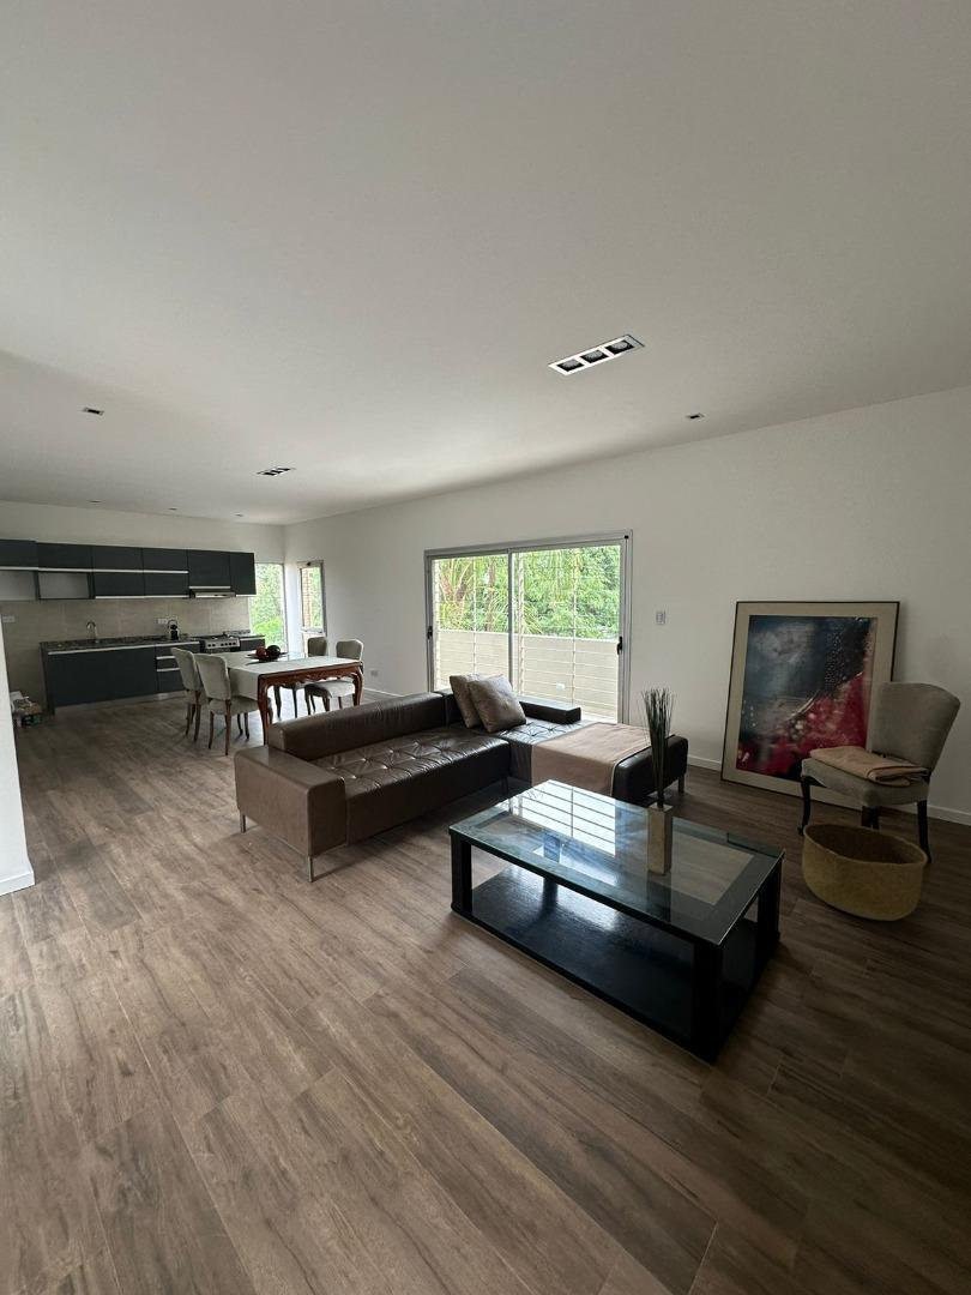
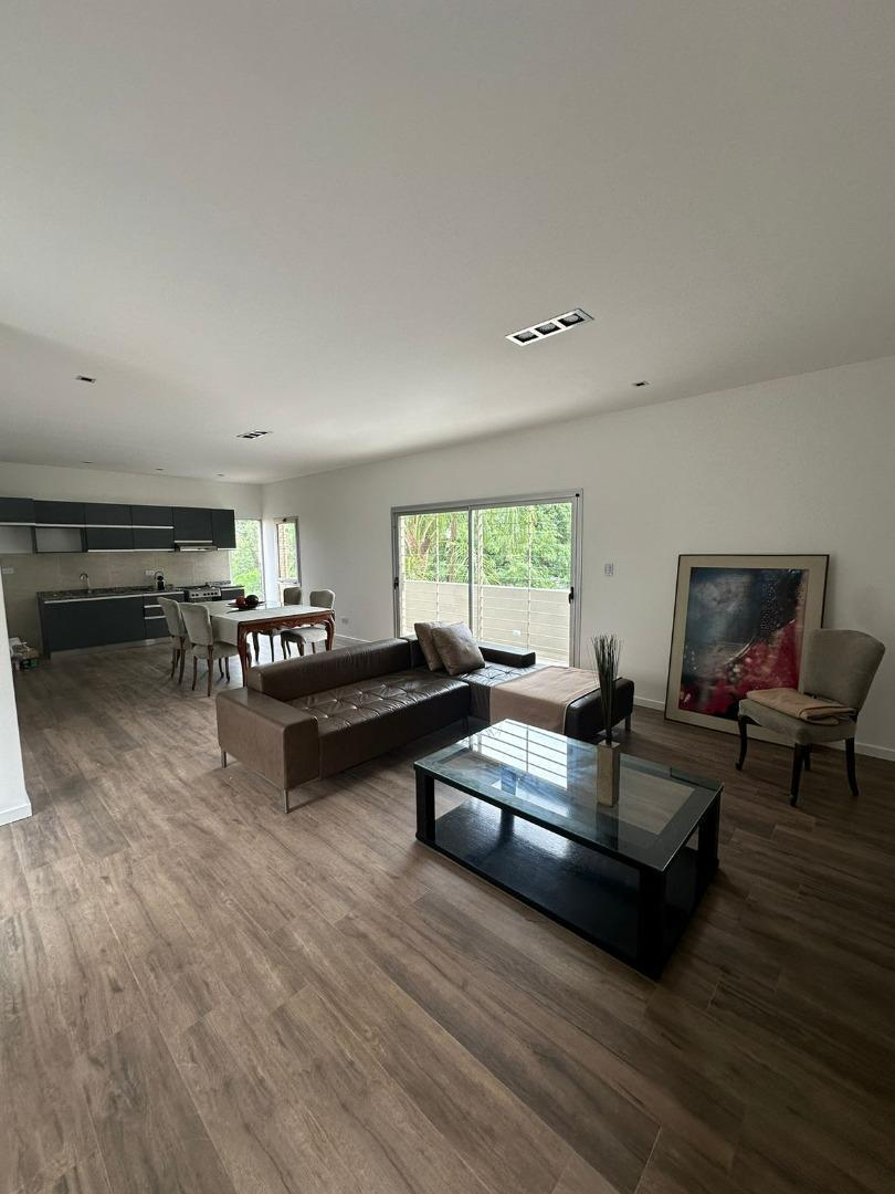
- basket (860, 869)
